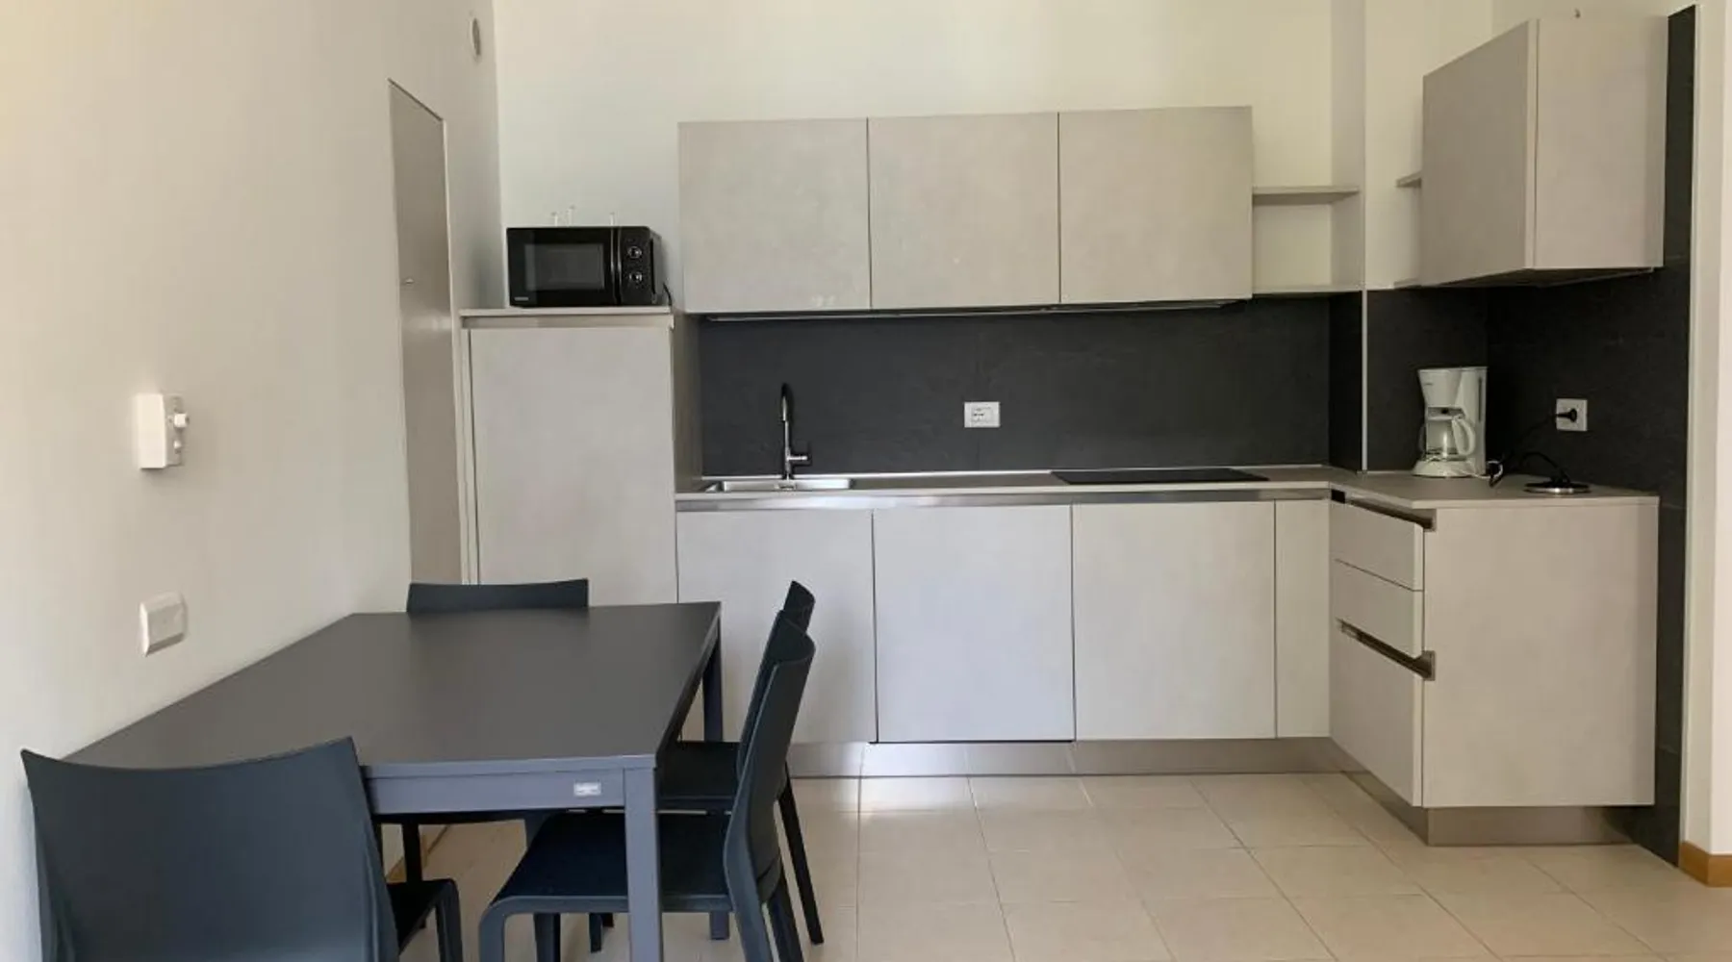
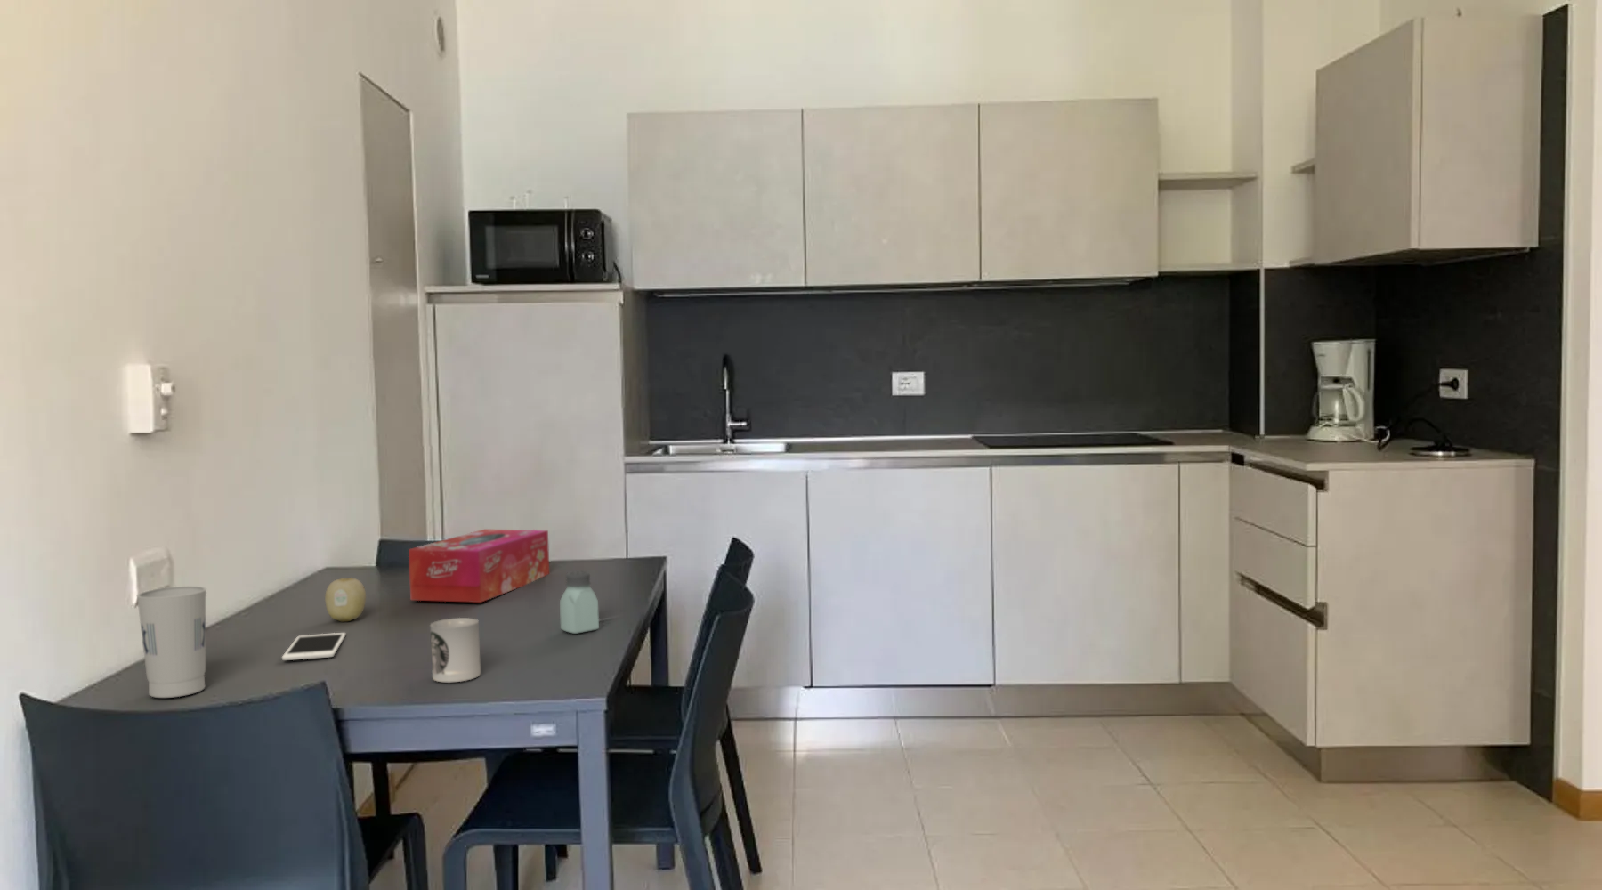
+ cup (174, 641)
+ tissue box (482, 562)
+ fruit (345, 598)
+ saltshaker (579, 601)
+ cell phone (316, 646)
+ cup (450, 647)
